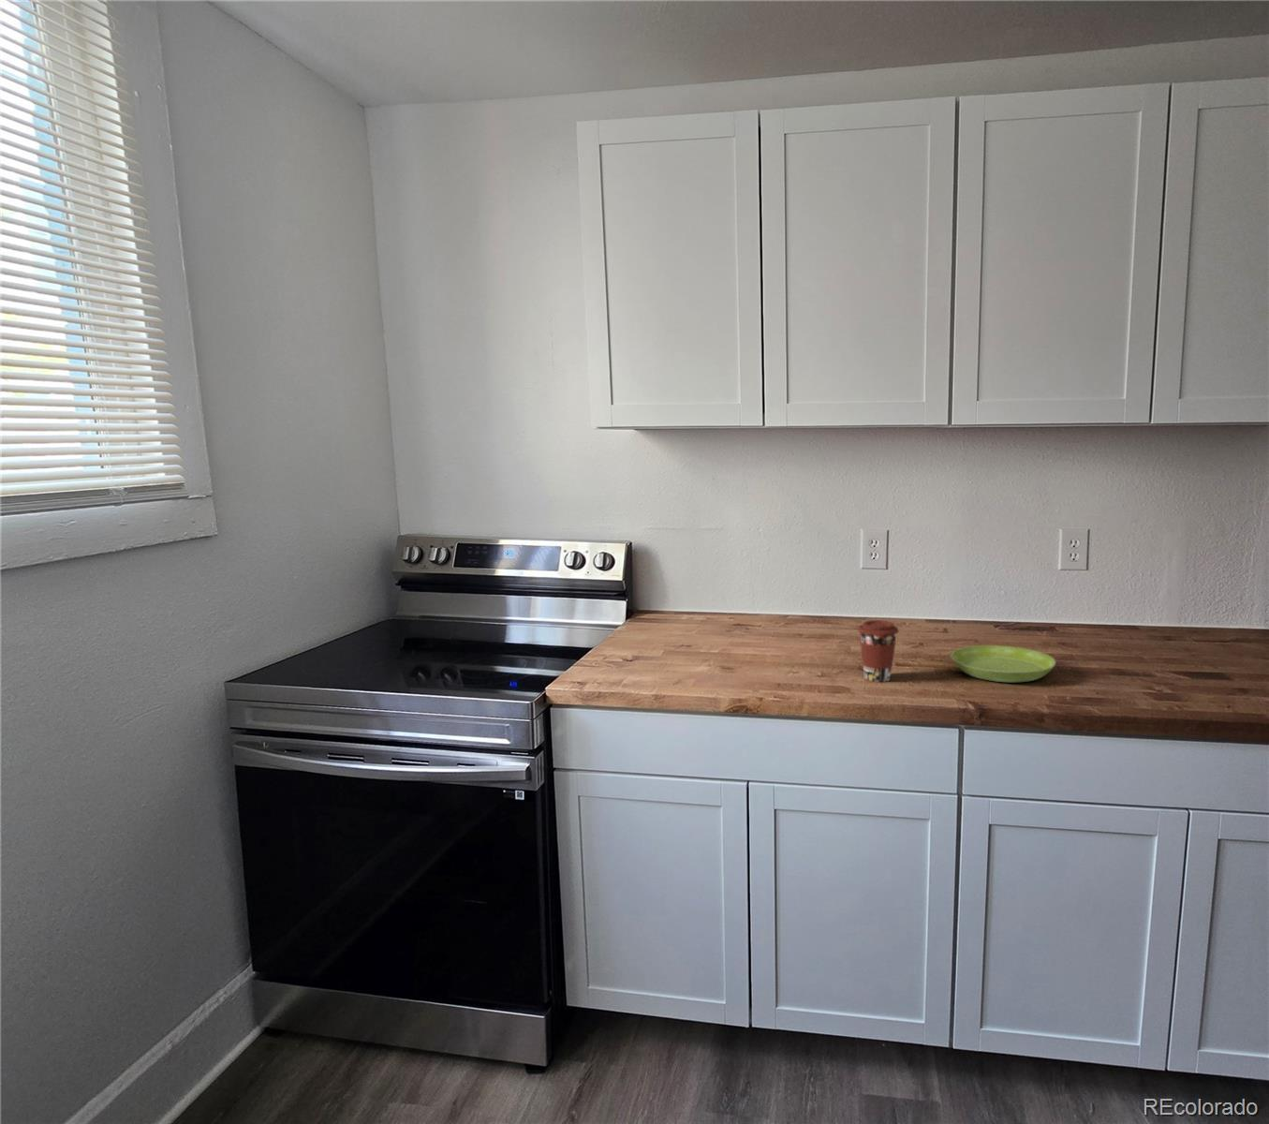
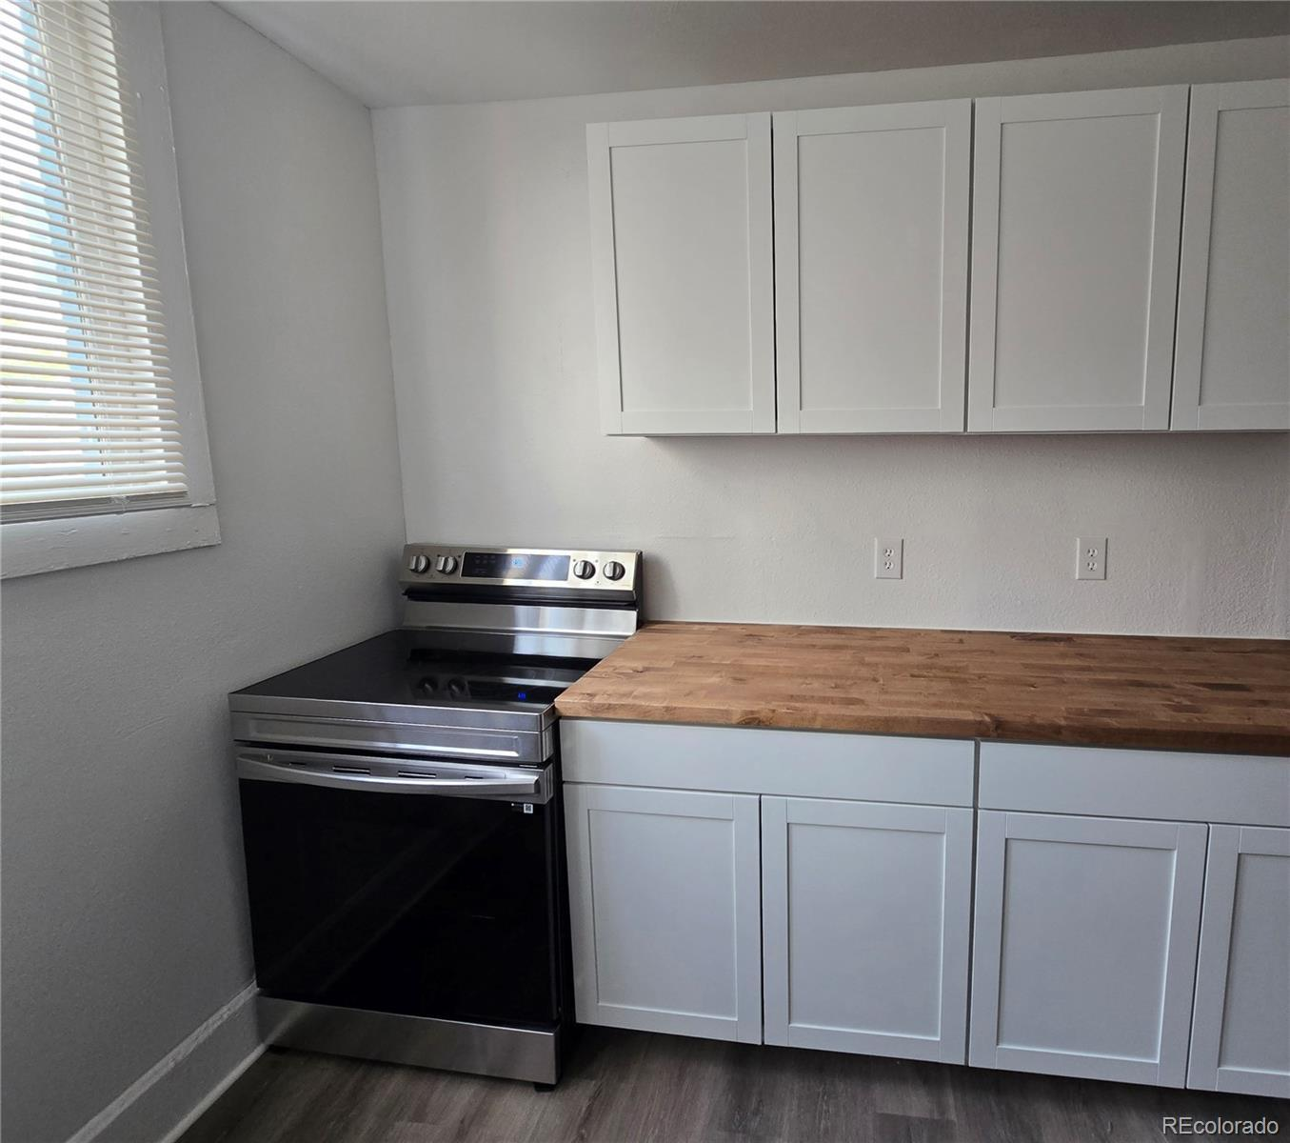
- coffee cup (877, 651)
- saucer (1001, 664)
